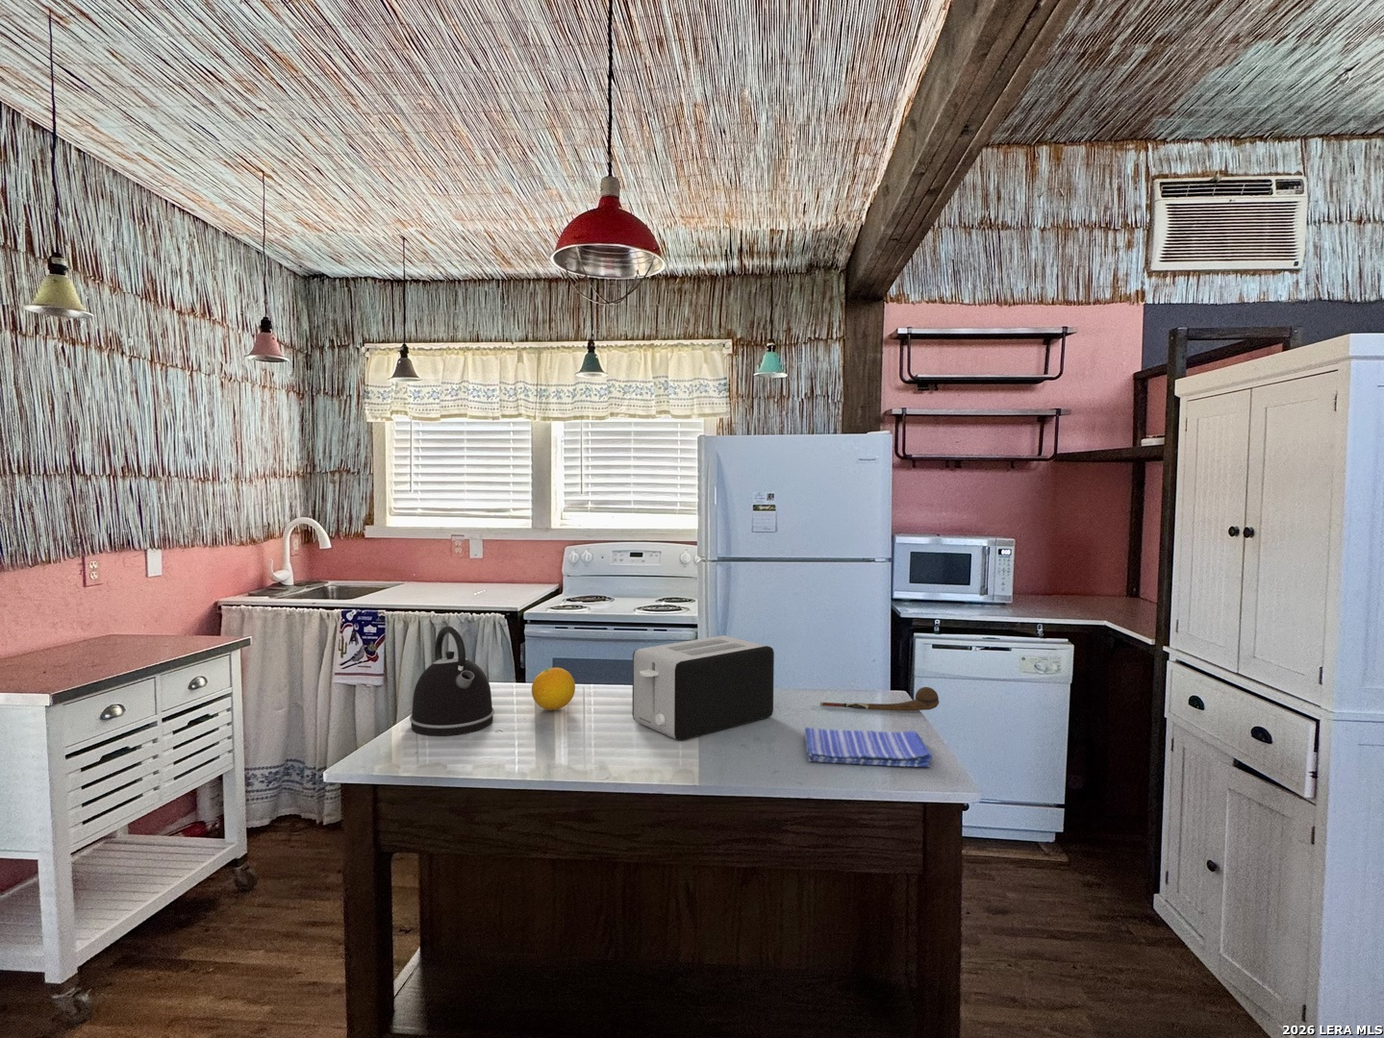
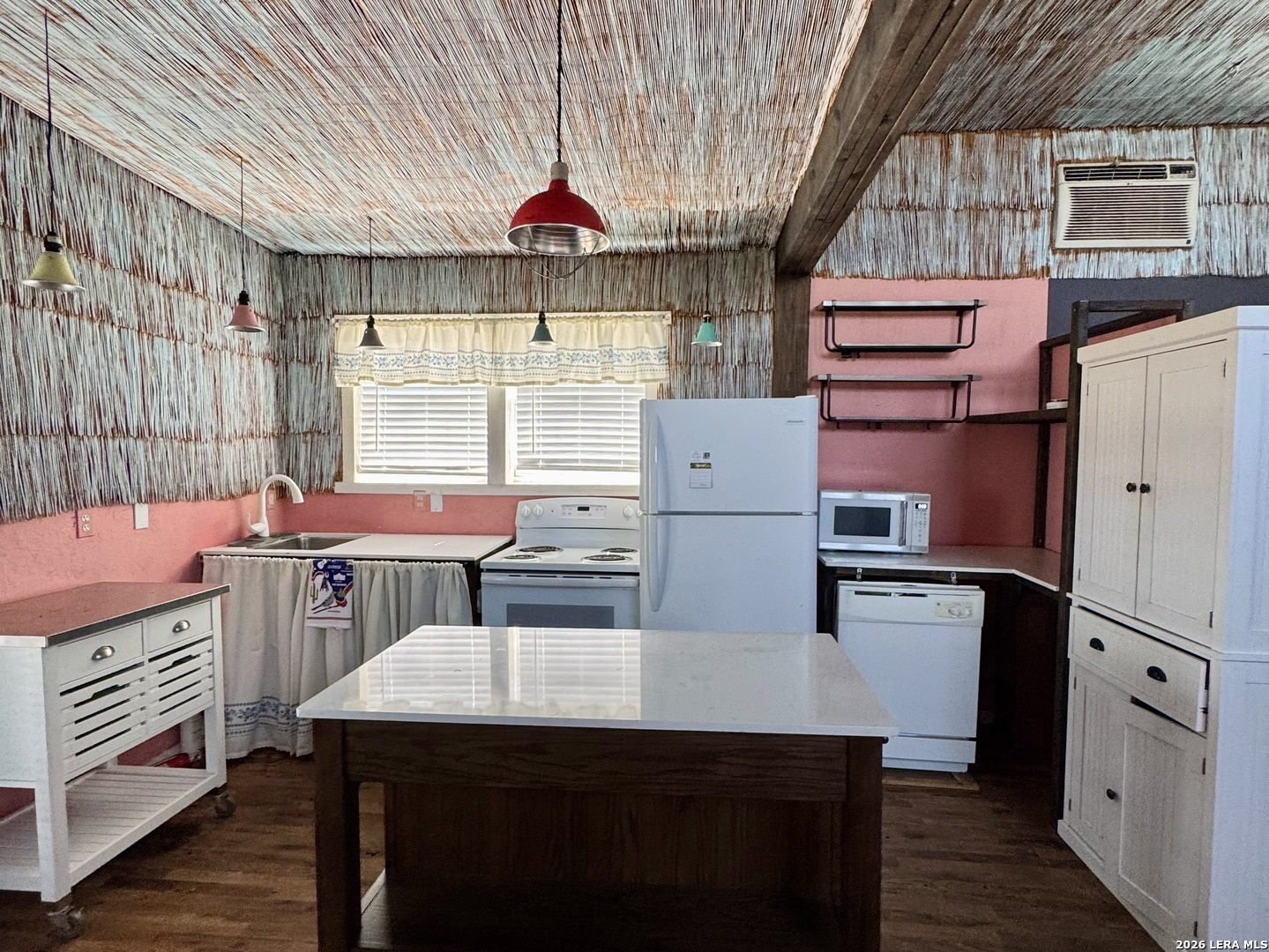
- toaster (703, 684)
- fruit (553, 688)
- spoon (878, 703)
- kettle (452, 675)
- dish towel (865, 743)
